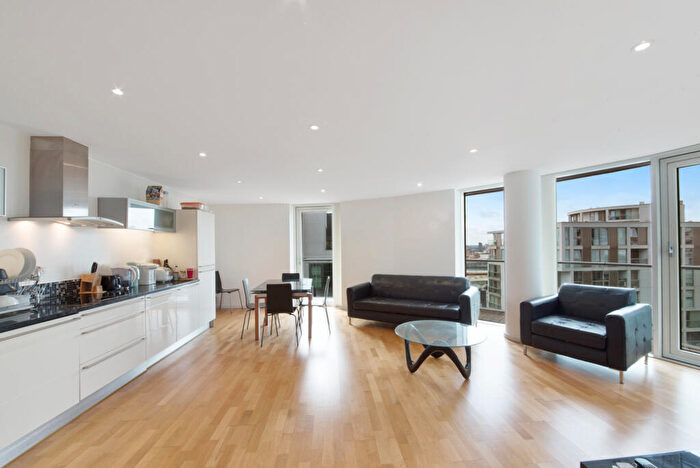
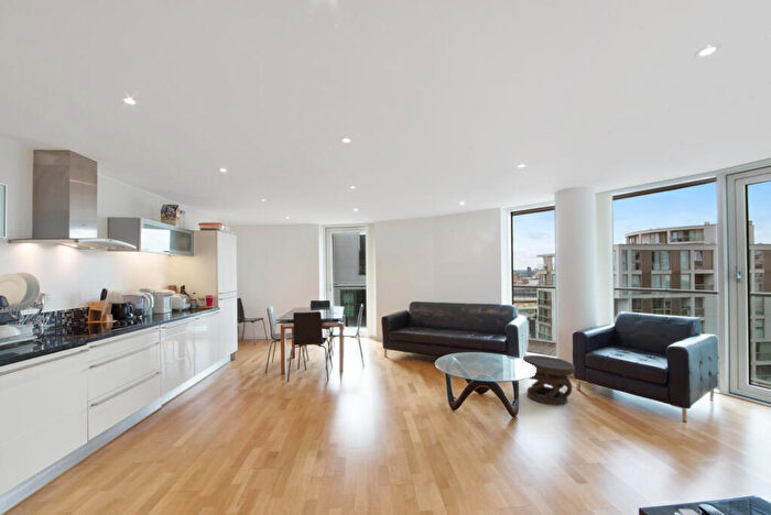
+ side table (546, 379)
